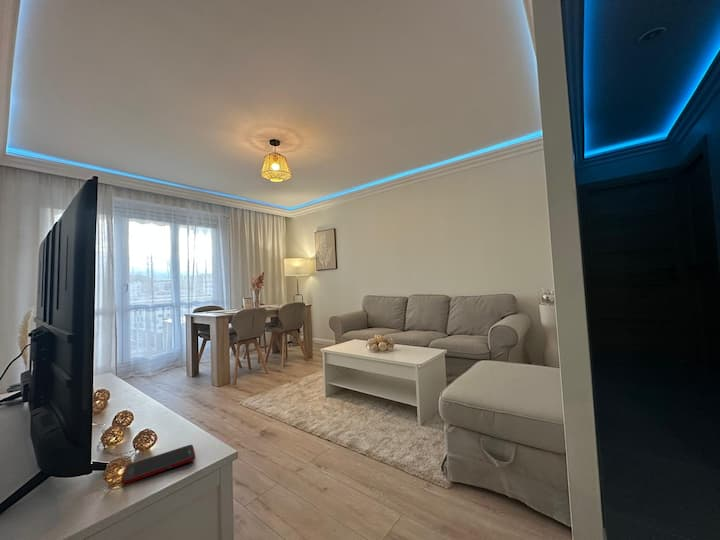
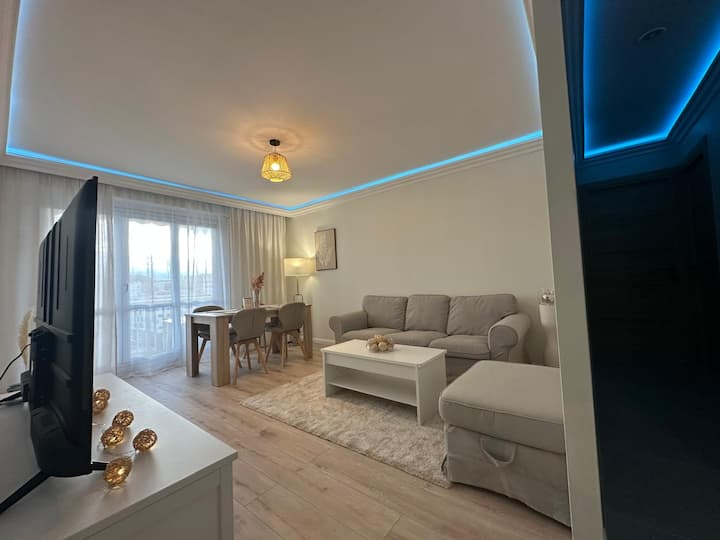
- cell phone (161, 462)
